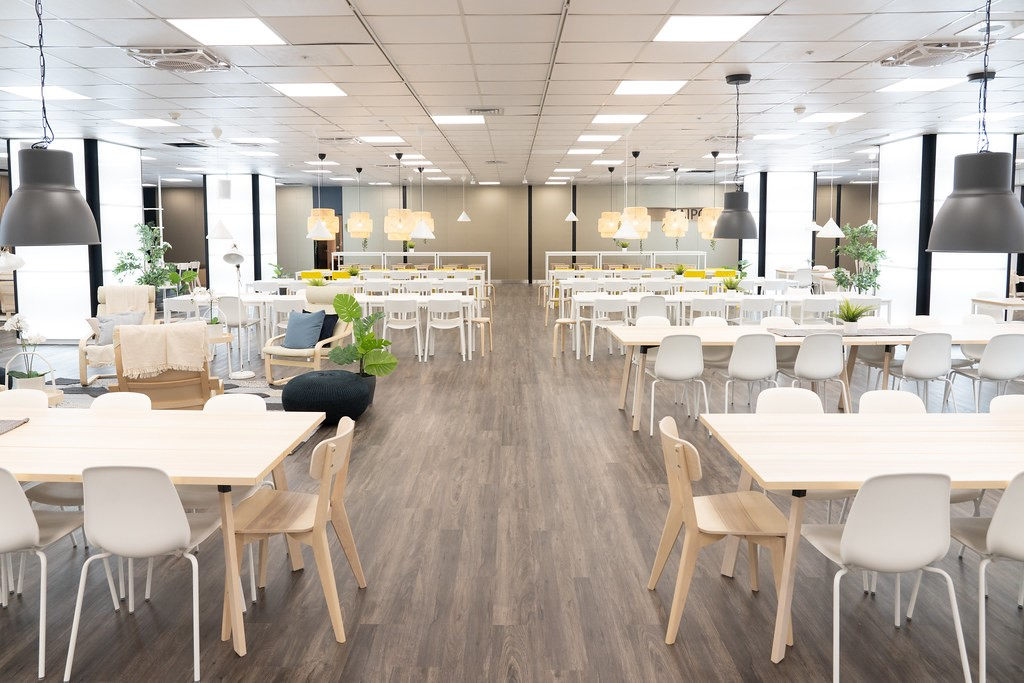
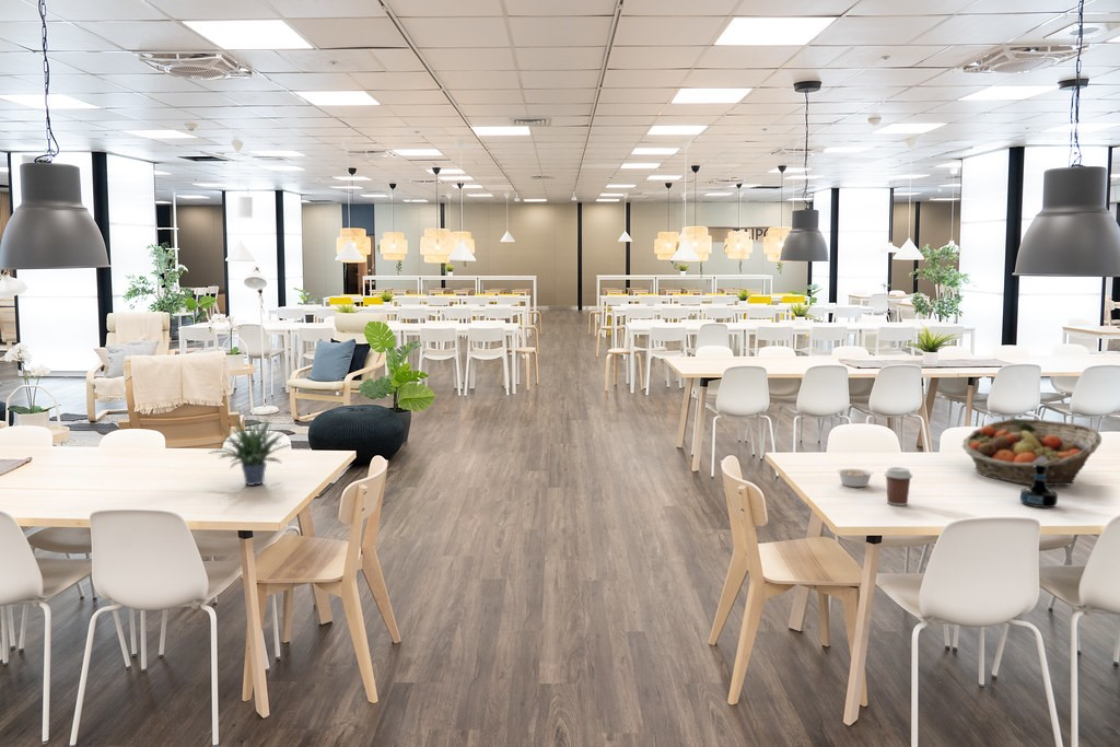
+ coffee cup (898, 486)
+ fruit basket (1028, 451)
+ tequila bottle (1039, 485)
+ potted plant (248, 442)
+ legume (855, 476)
